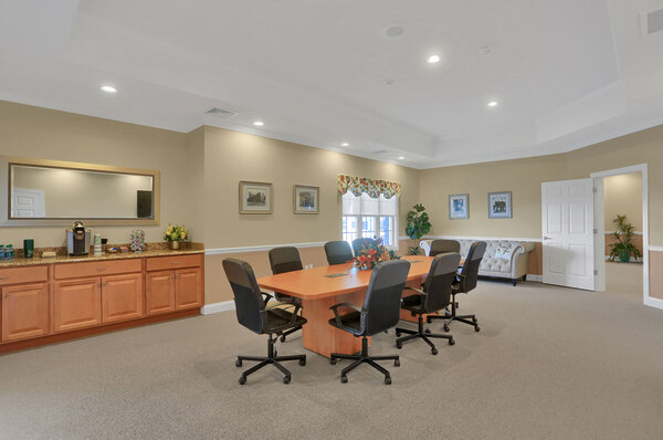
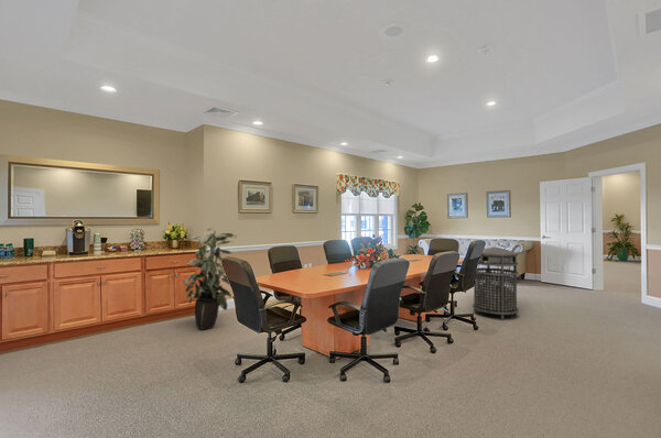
+ indoor plant (210, 277)
+ trash can (495, 280)
